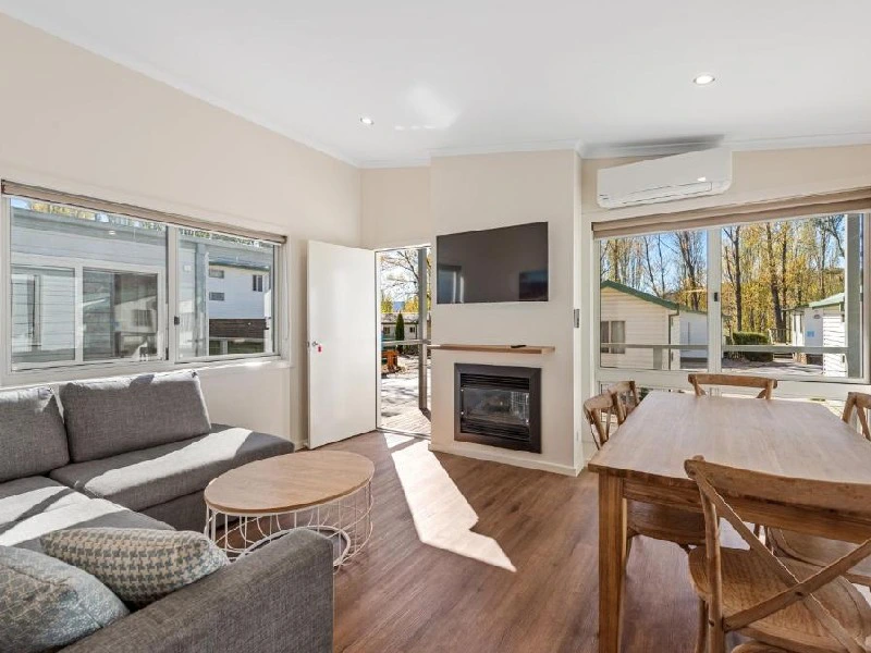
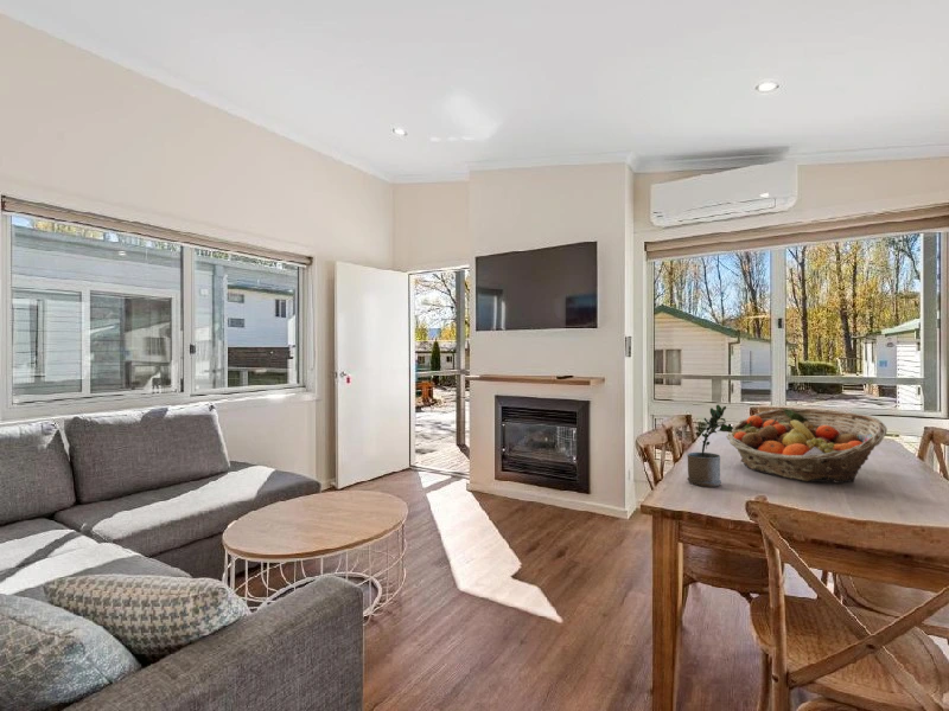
+ fruit basket (800, 441)
+ potted plant (708, 443)
